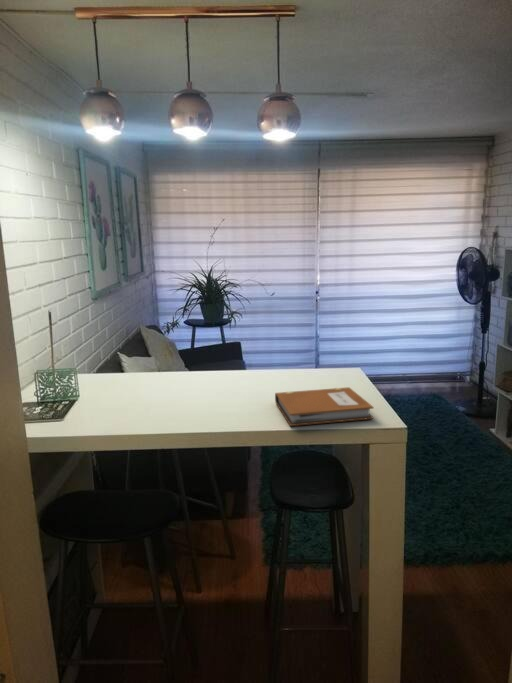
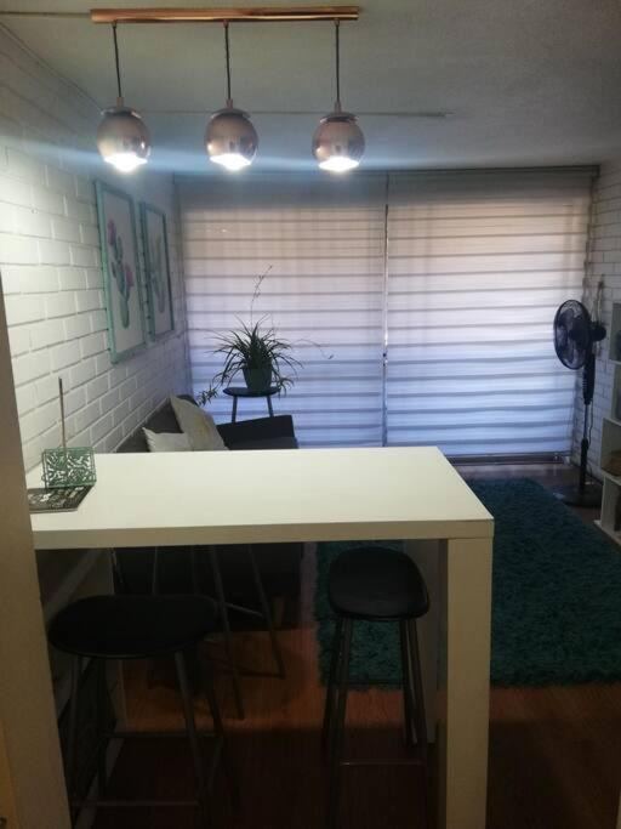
- notebook (323, 404)
